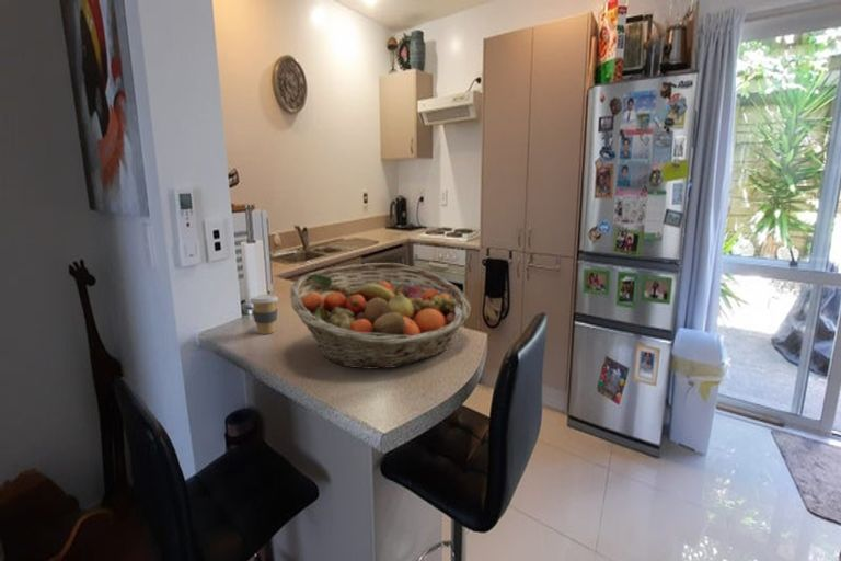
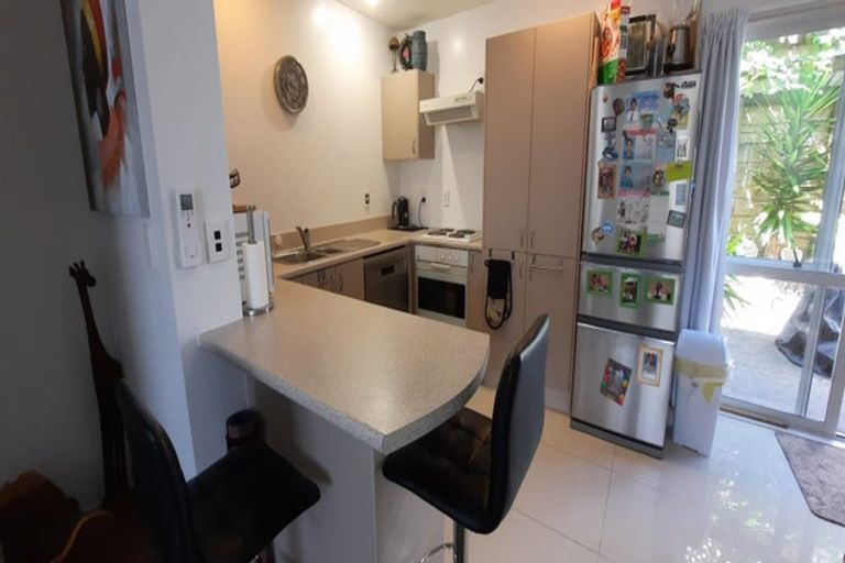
- fruit basket (383, 309)
- coffee cup (265, 313)
